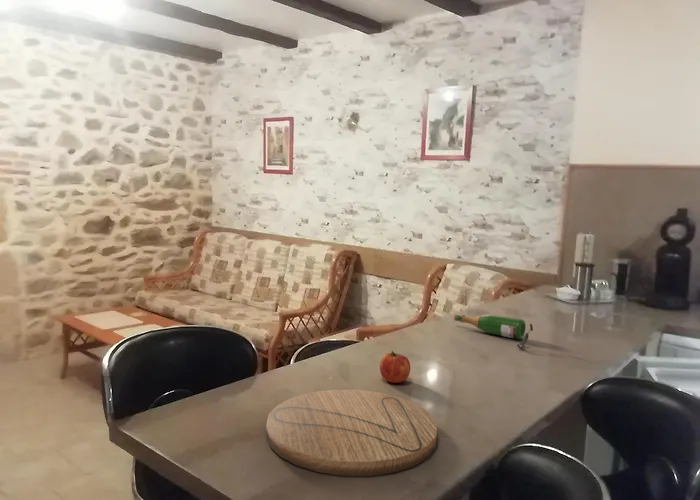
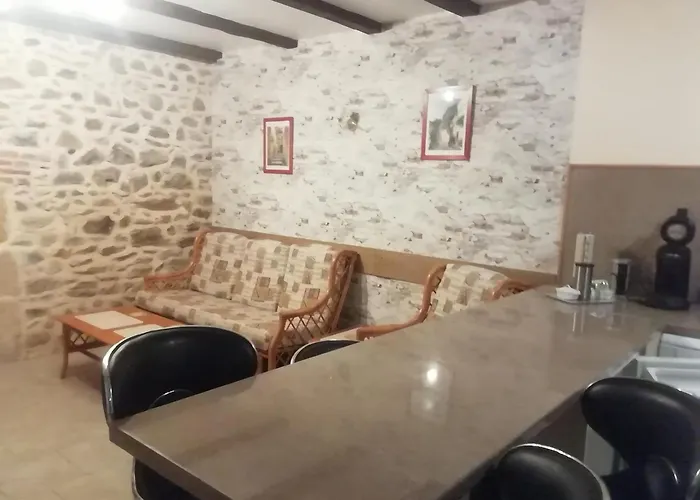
- wine bottle (489, 326)
- cutting board (351, 426)
- fruit (395, 365)
